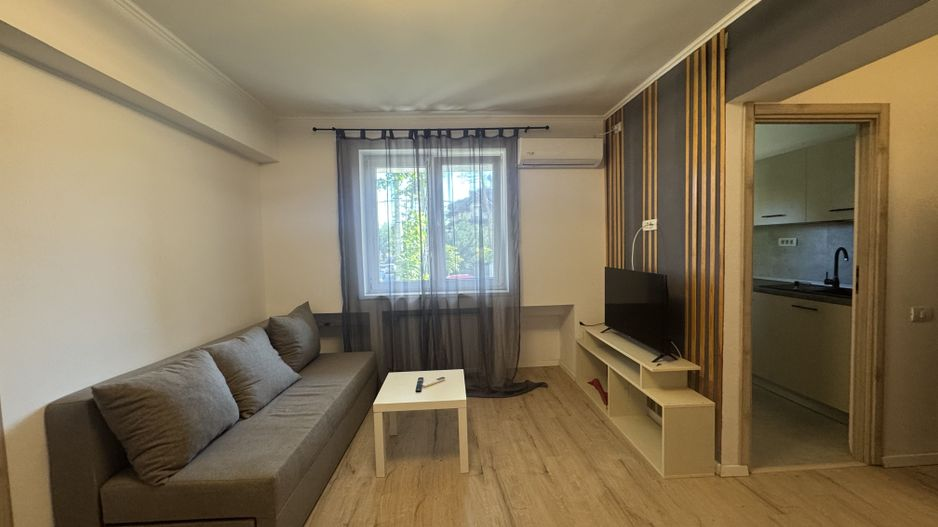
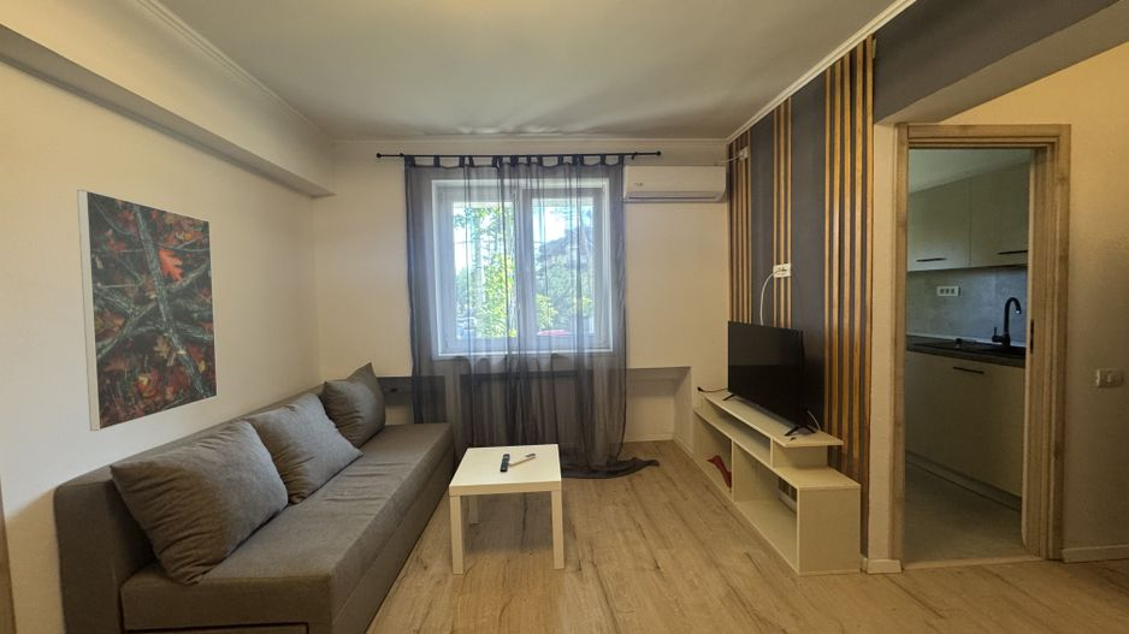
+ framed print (159, 309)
